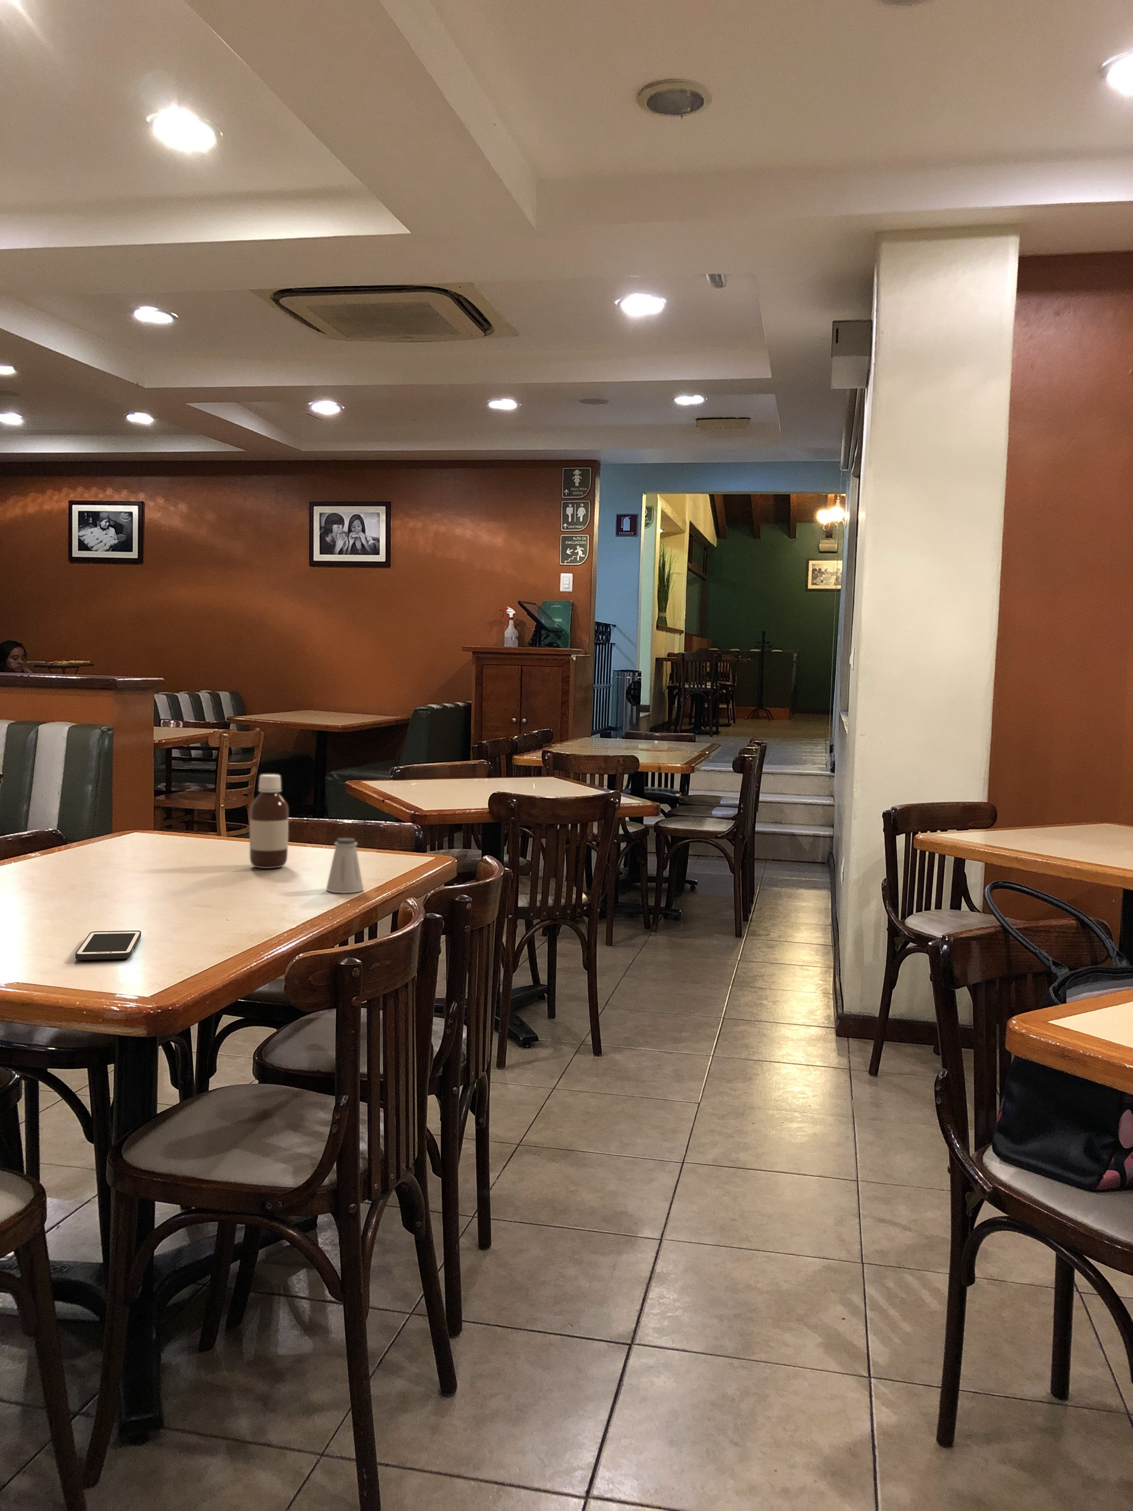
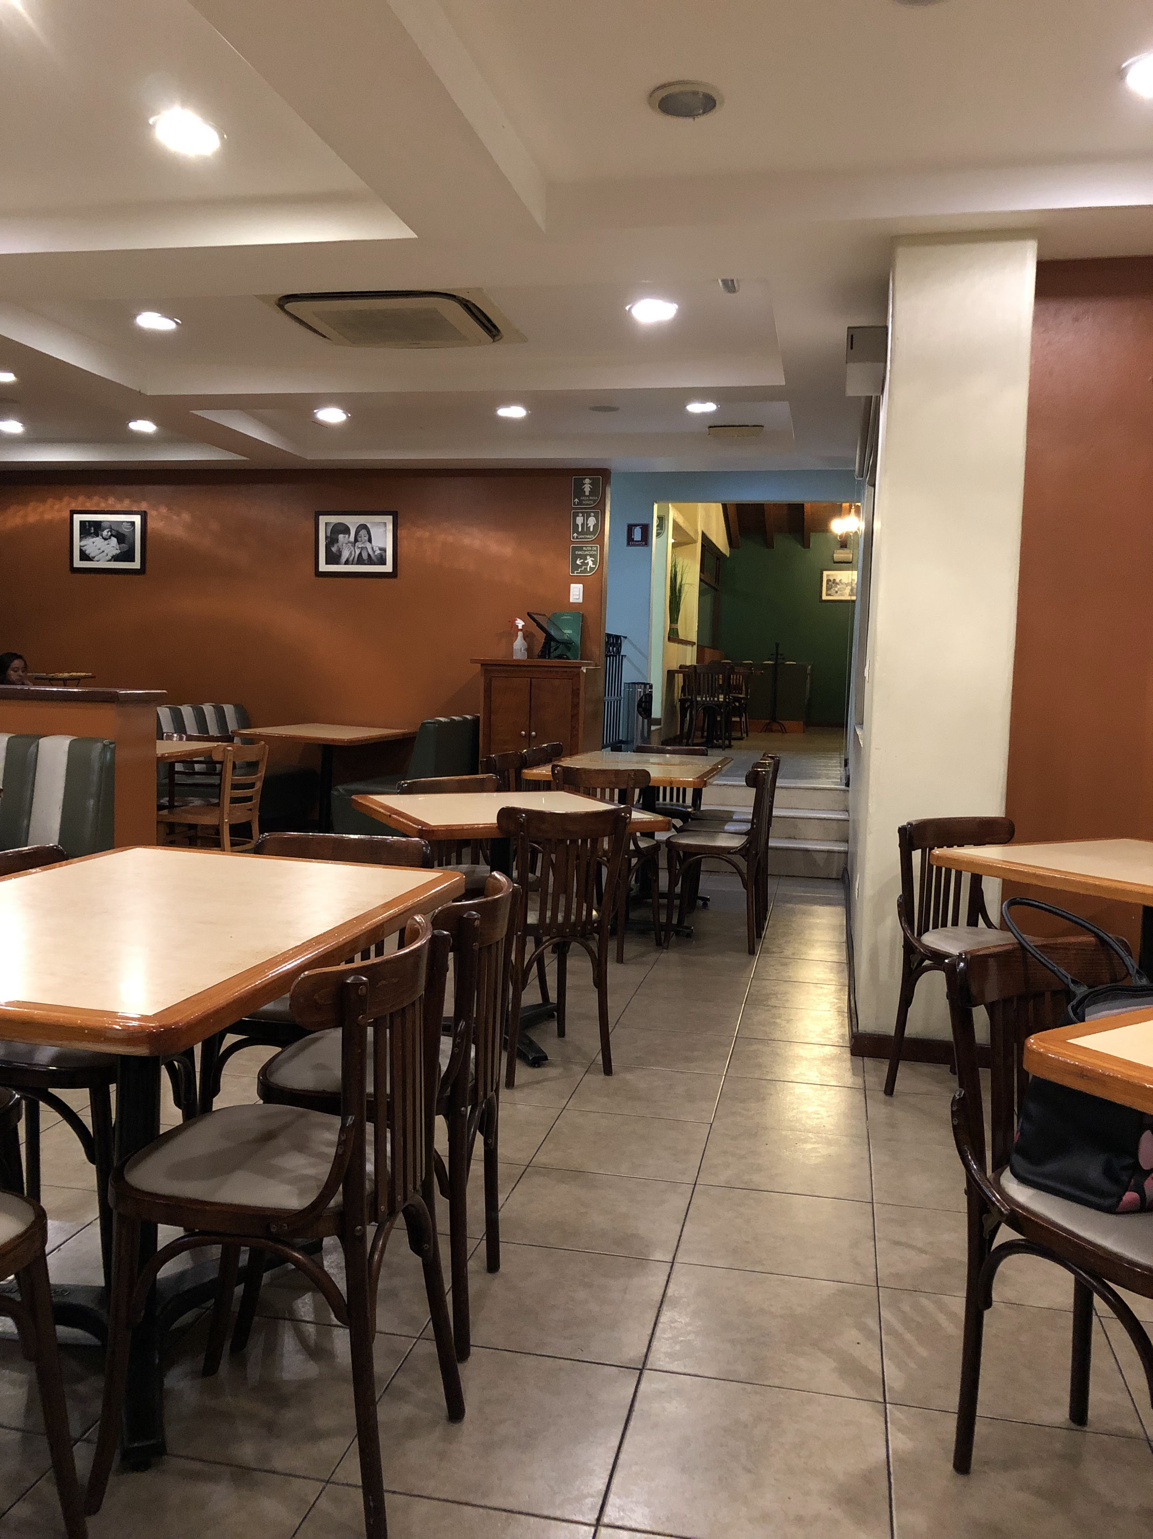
- saltshaker (345, 864)
- bottle (269, 821)
- cell phone (109, 945)
